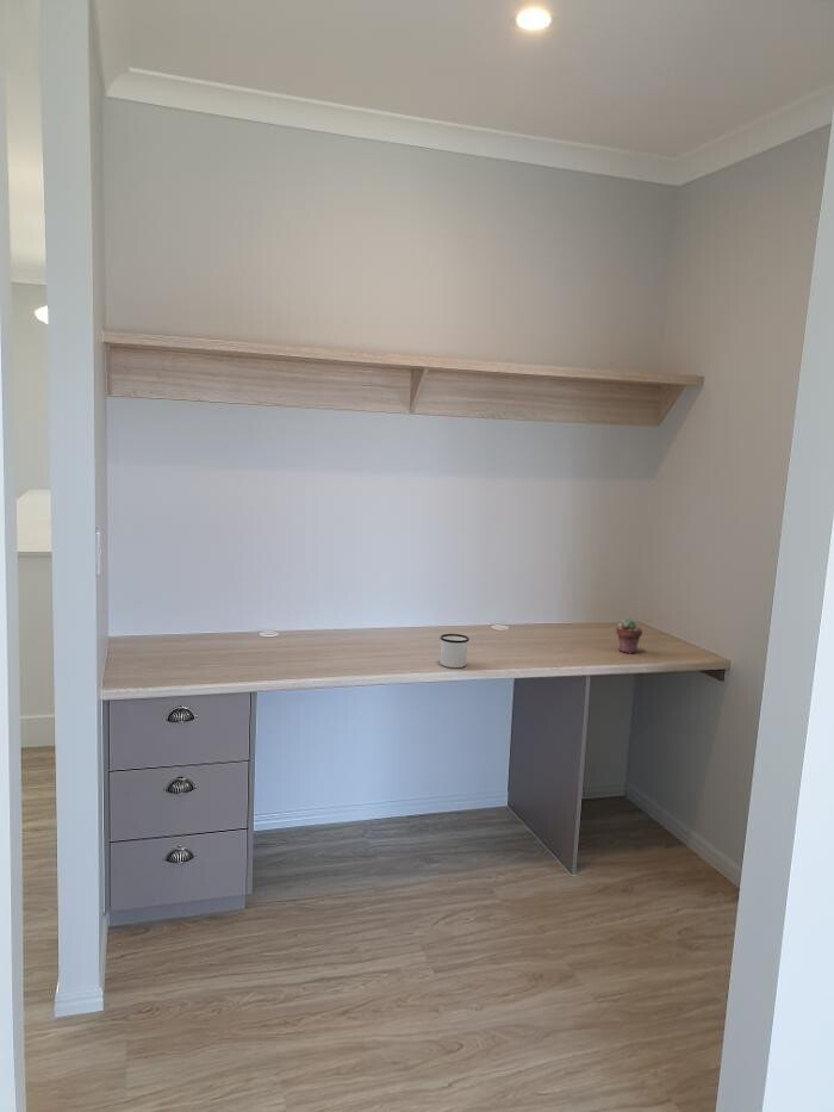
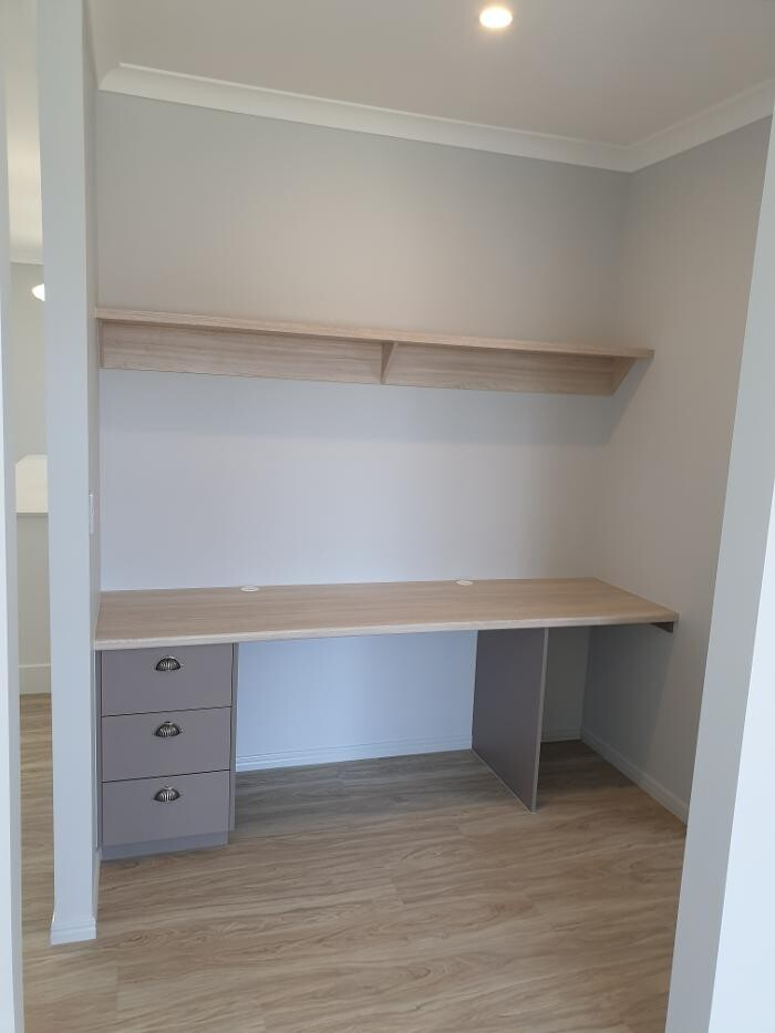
- potted succulent (628, 634)
- mug (453, 650)
